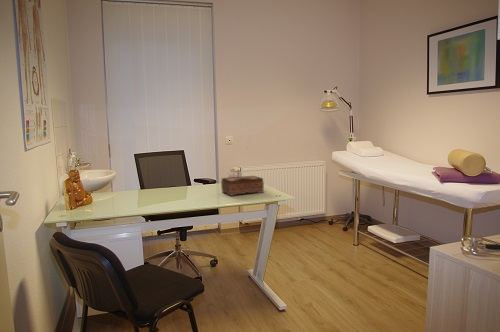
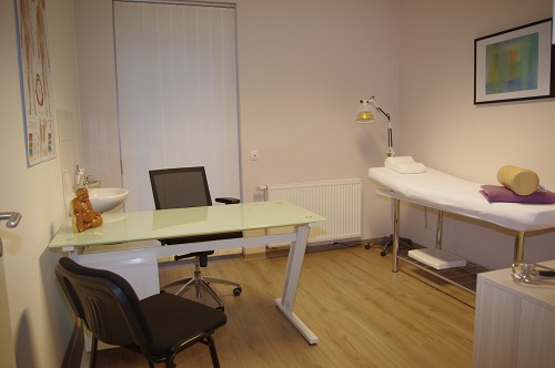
- tissue box (242, 185)
